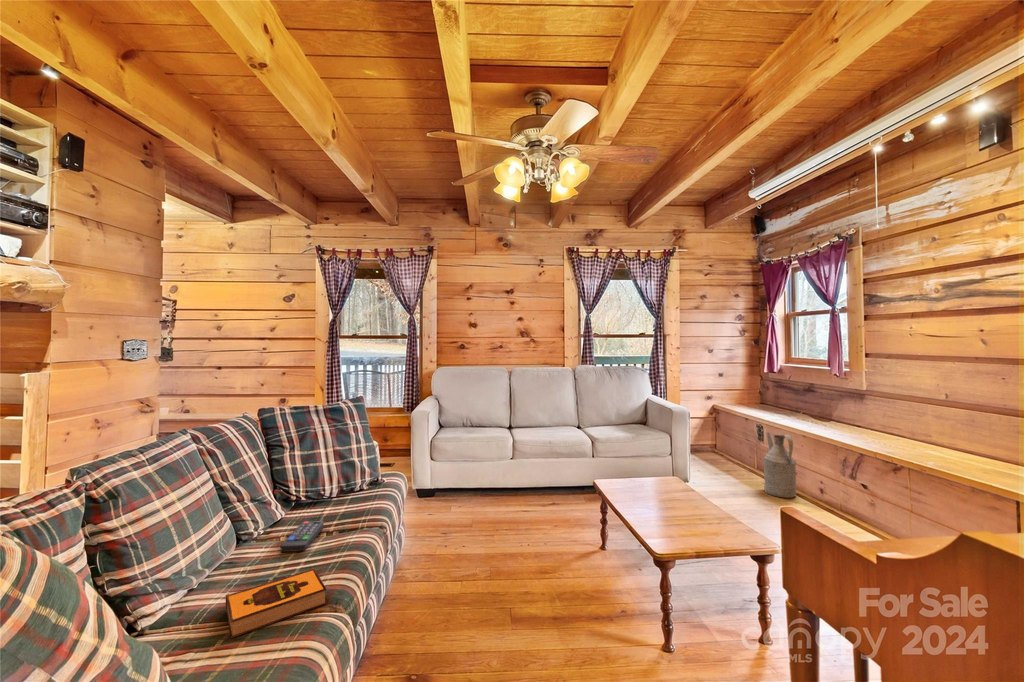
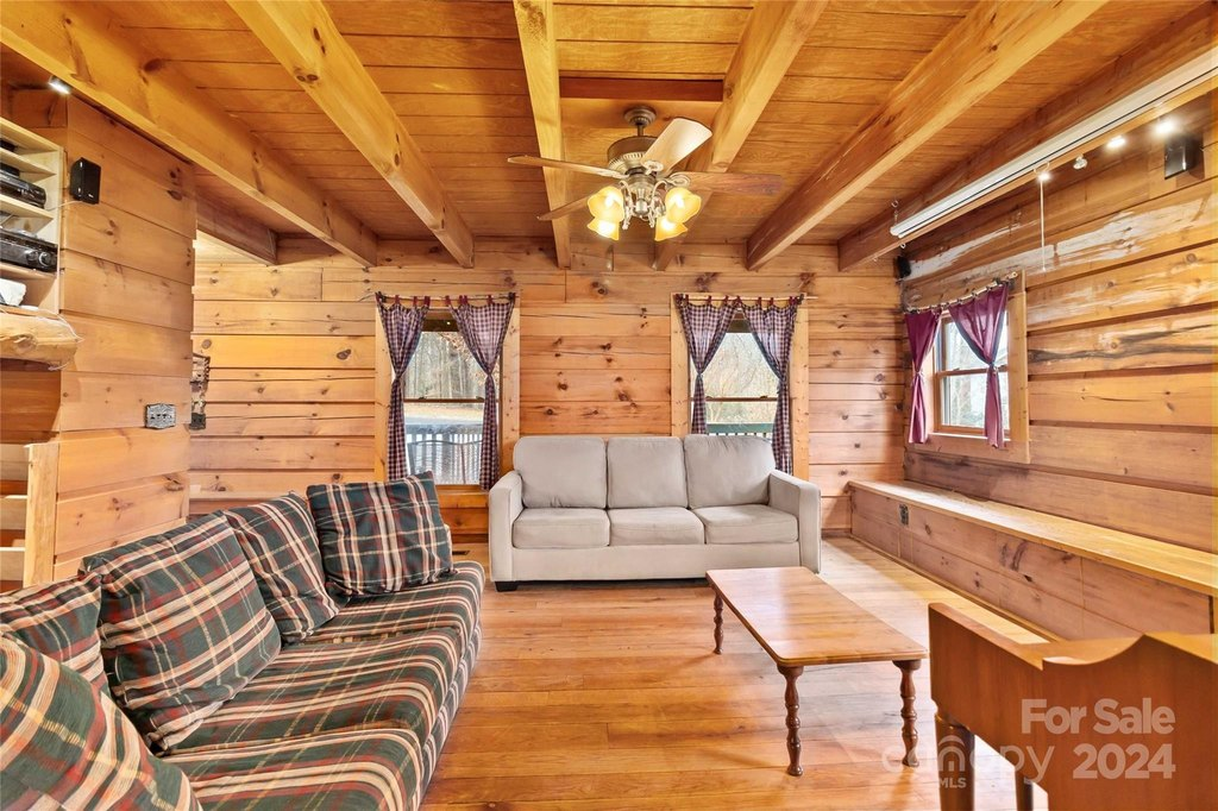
- watering can (778, 462)
- hardback book (276, 597)
- remote control (303, 535)
